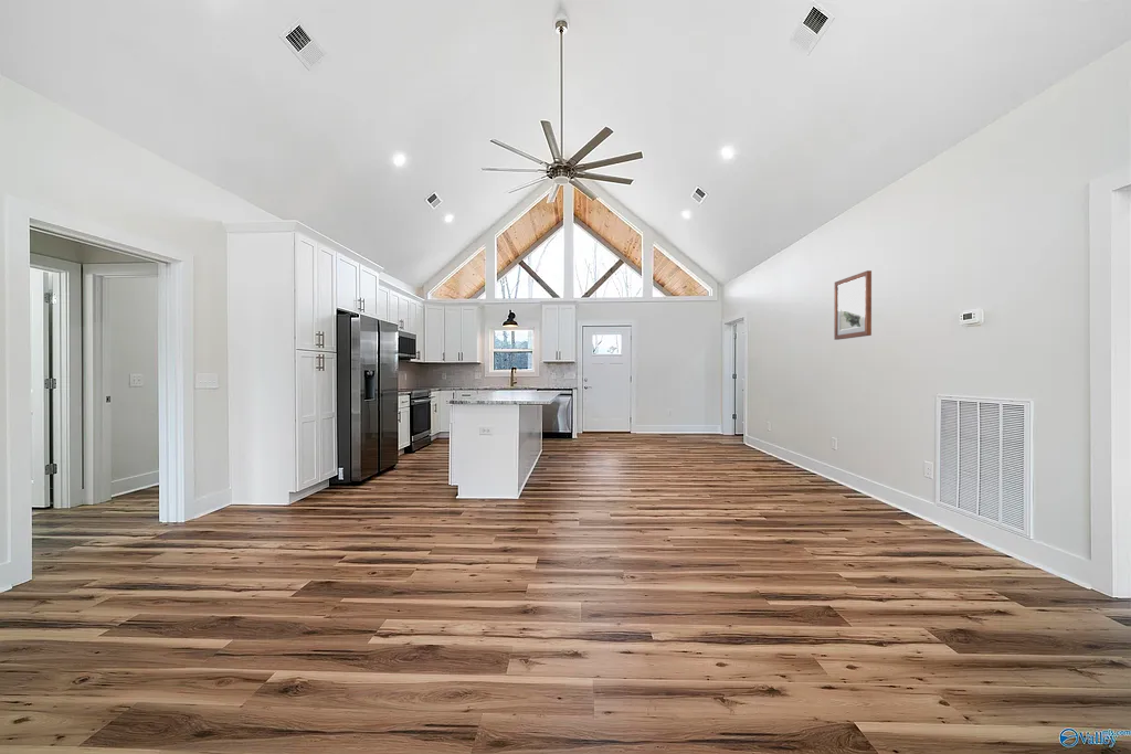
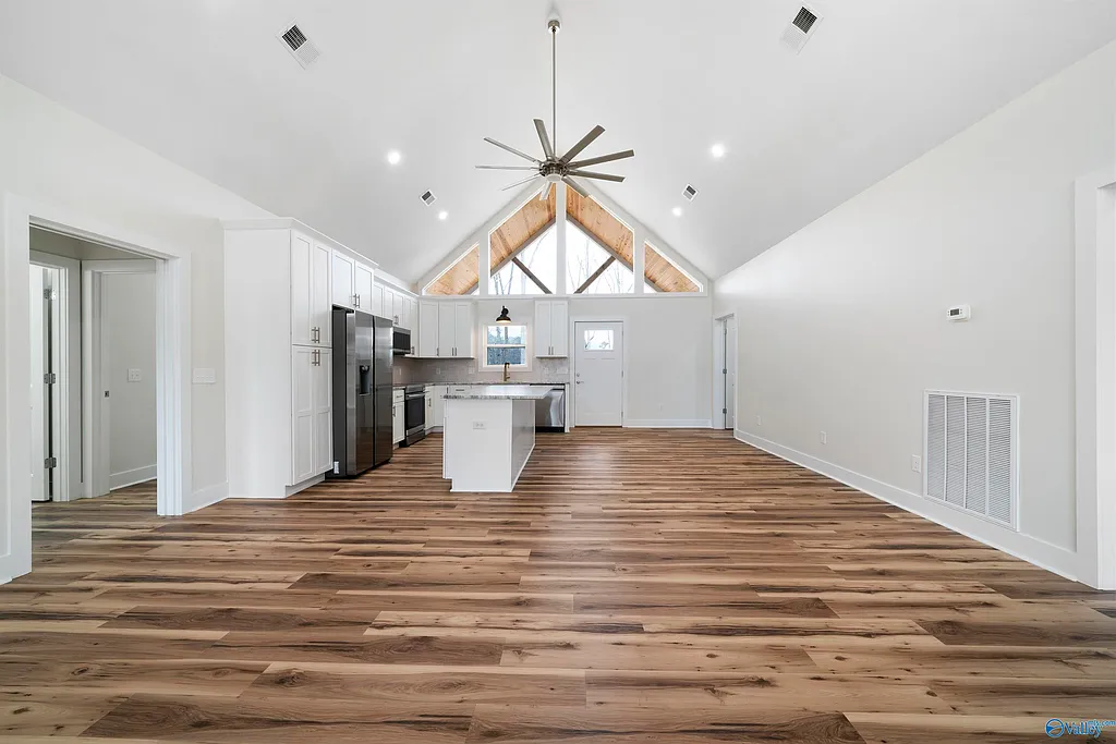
- wall art (852, 307)
